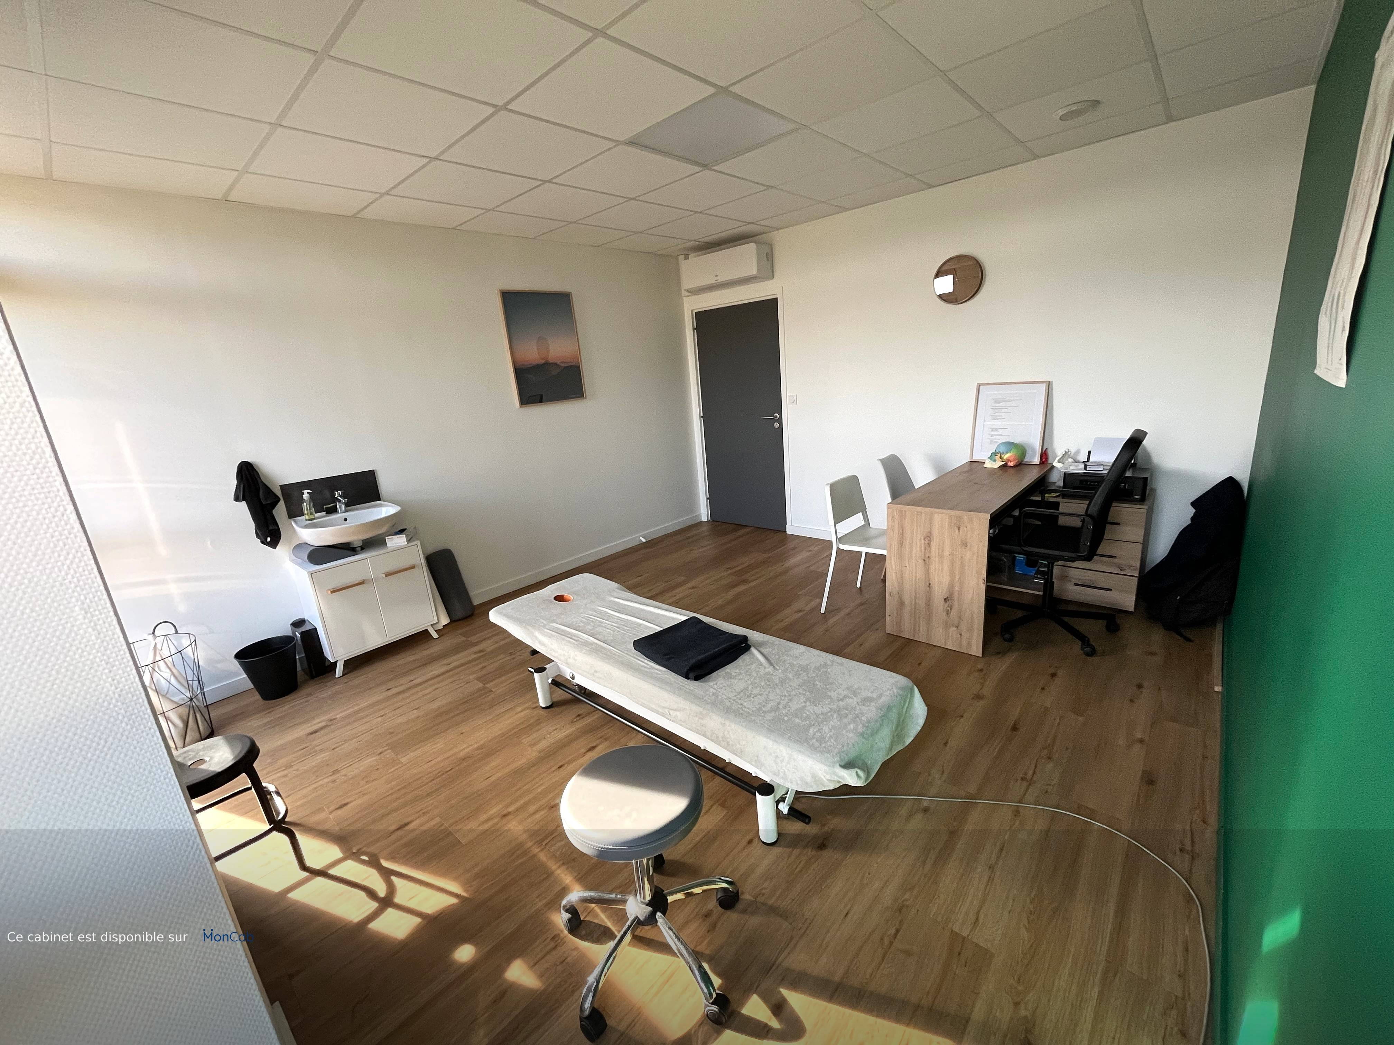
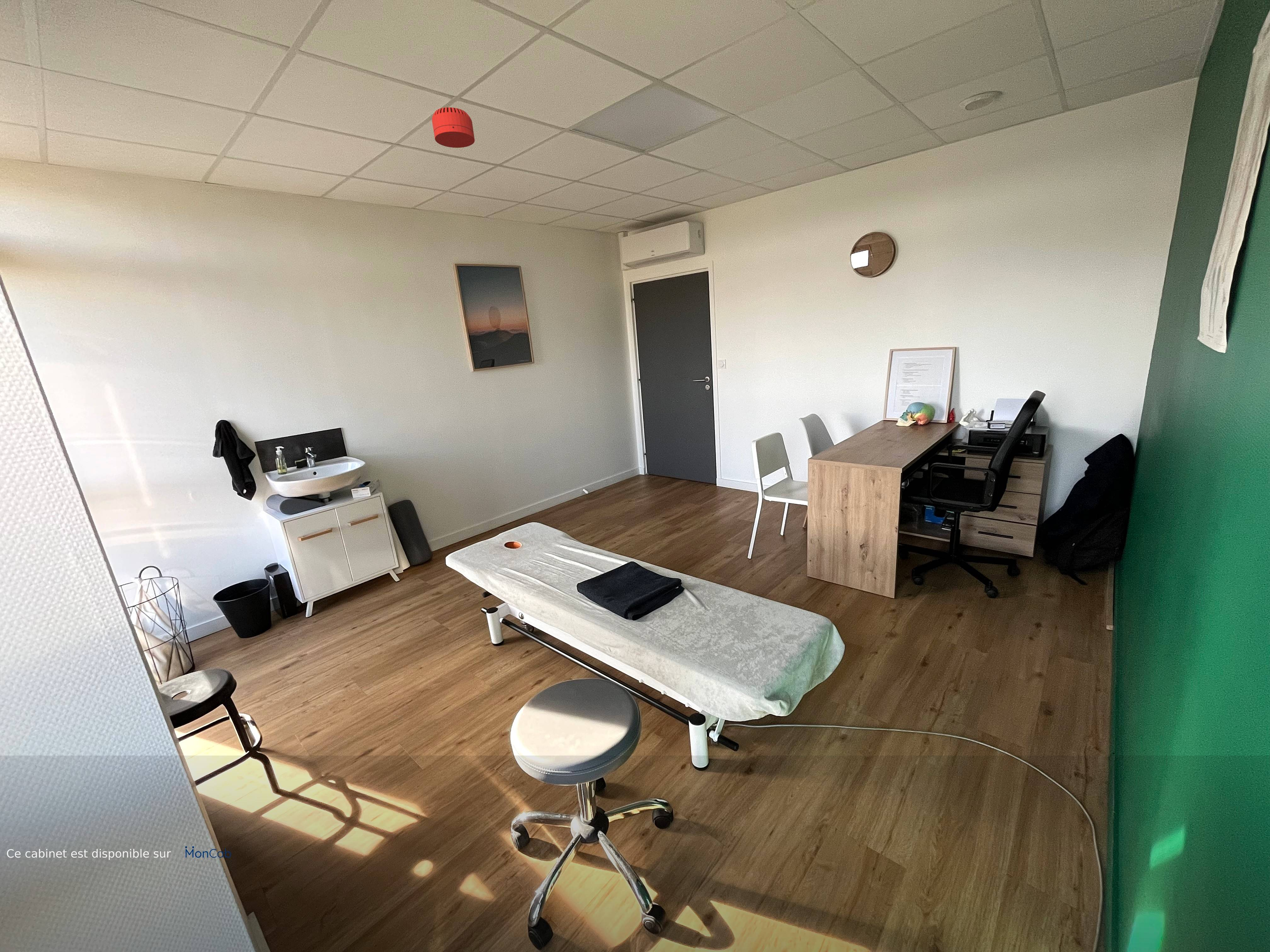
+ smoke detector (453, 127)
